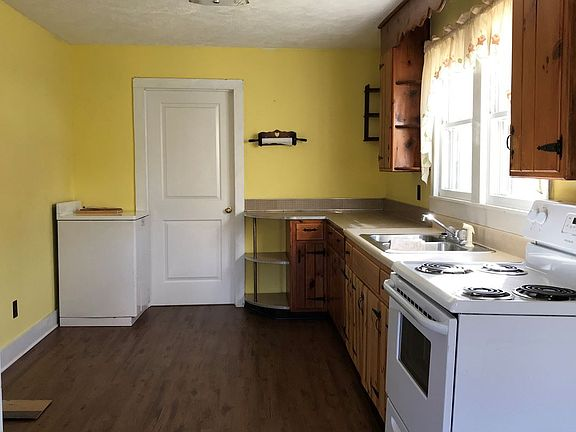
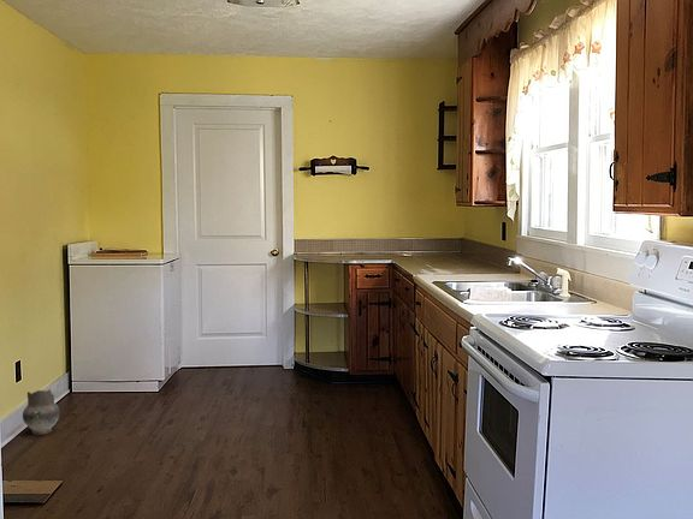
+ ceramic jug (41, 408)
